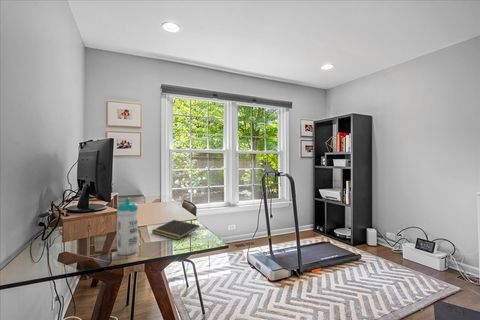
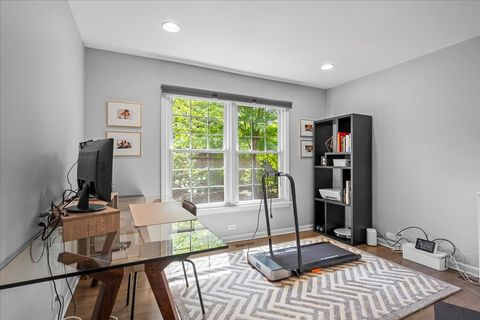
- water bottle (127, 225)
- notepad (175, 228)
